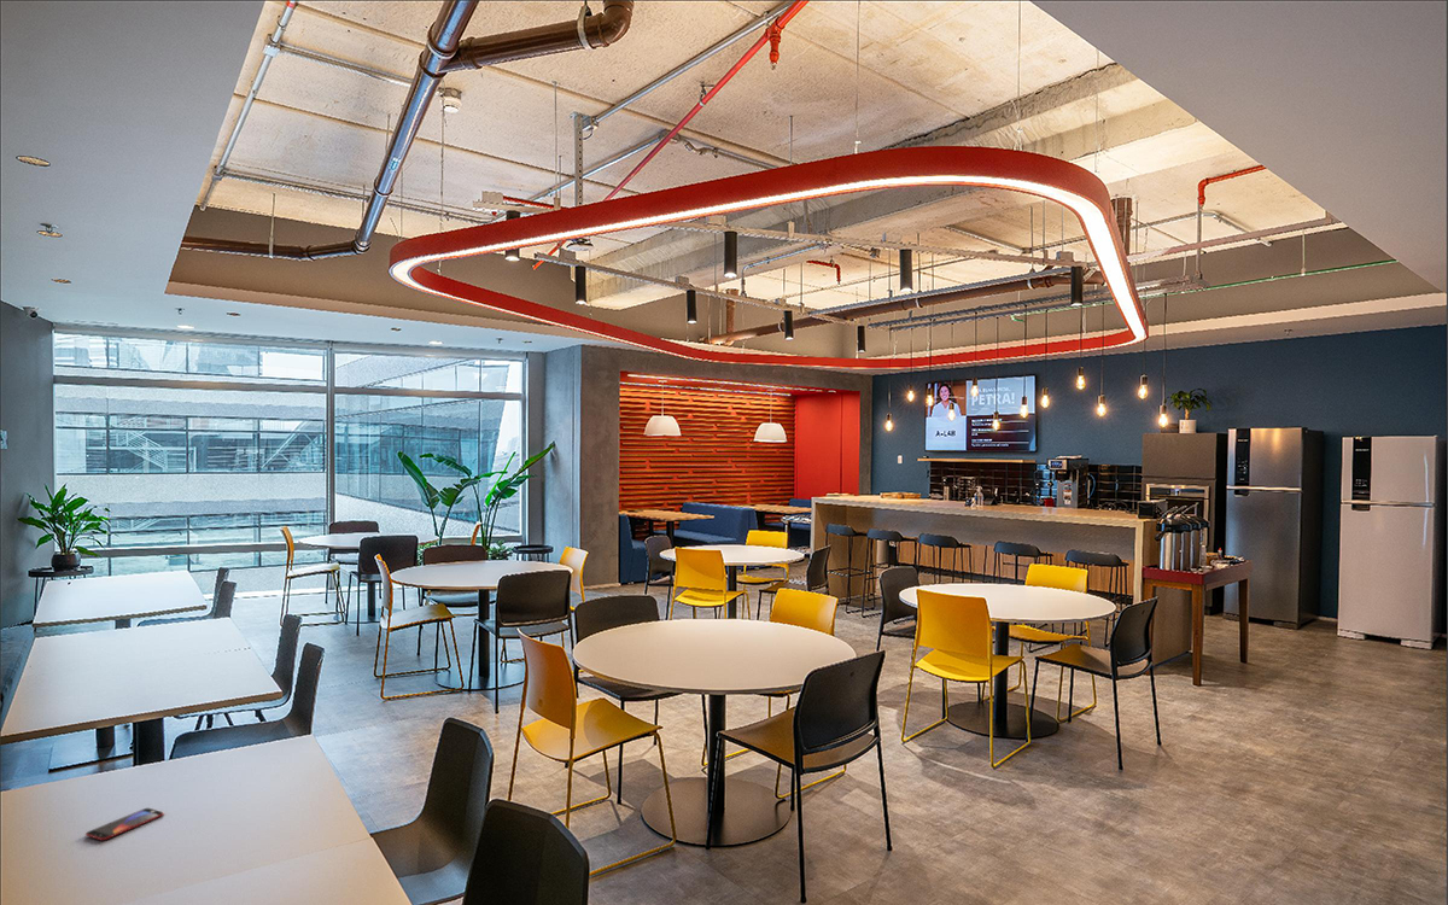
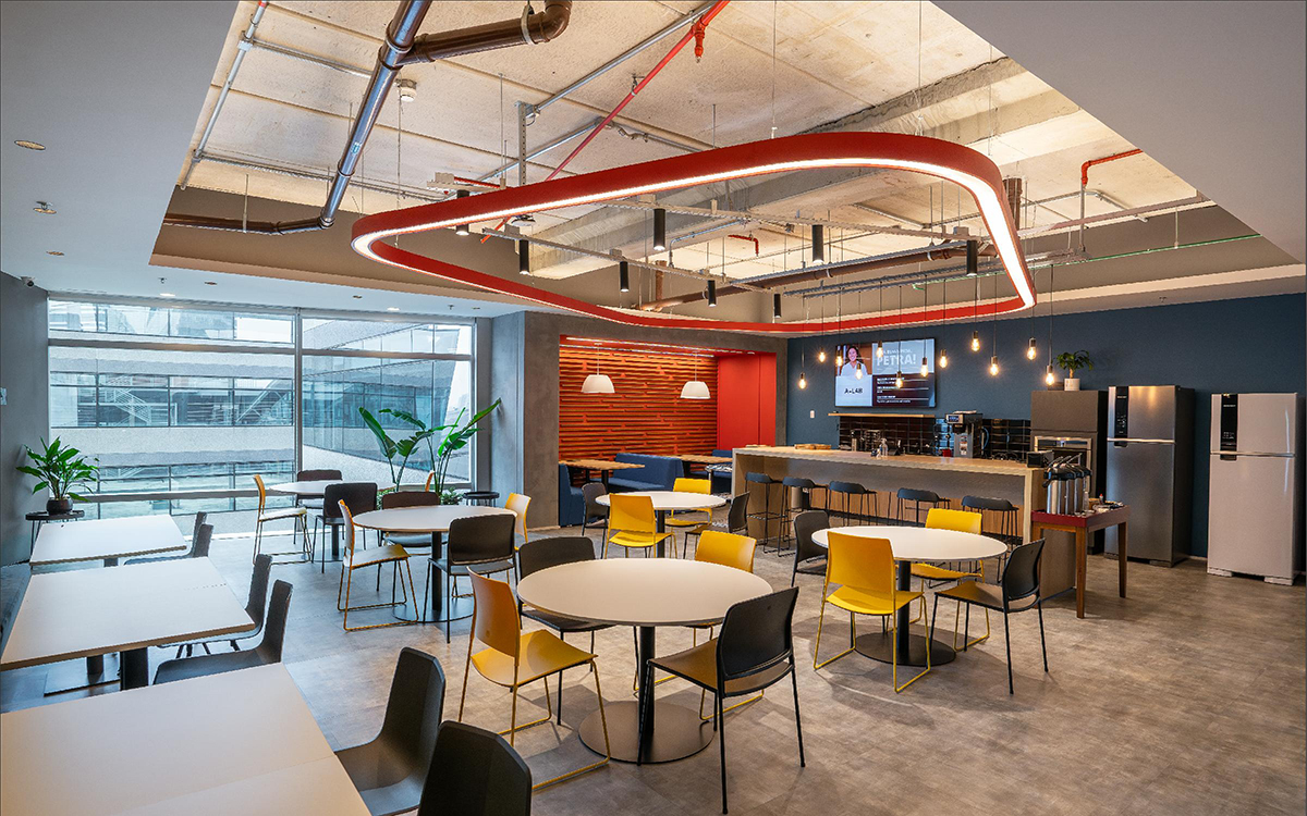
- smartphone (125, 823)
